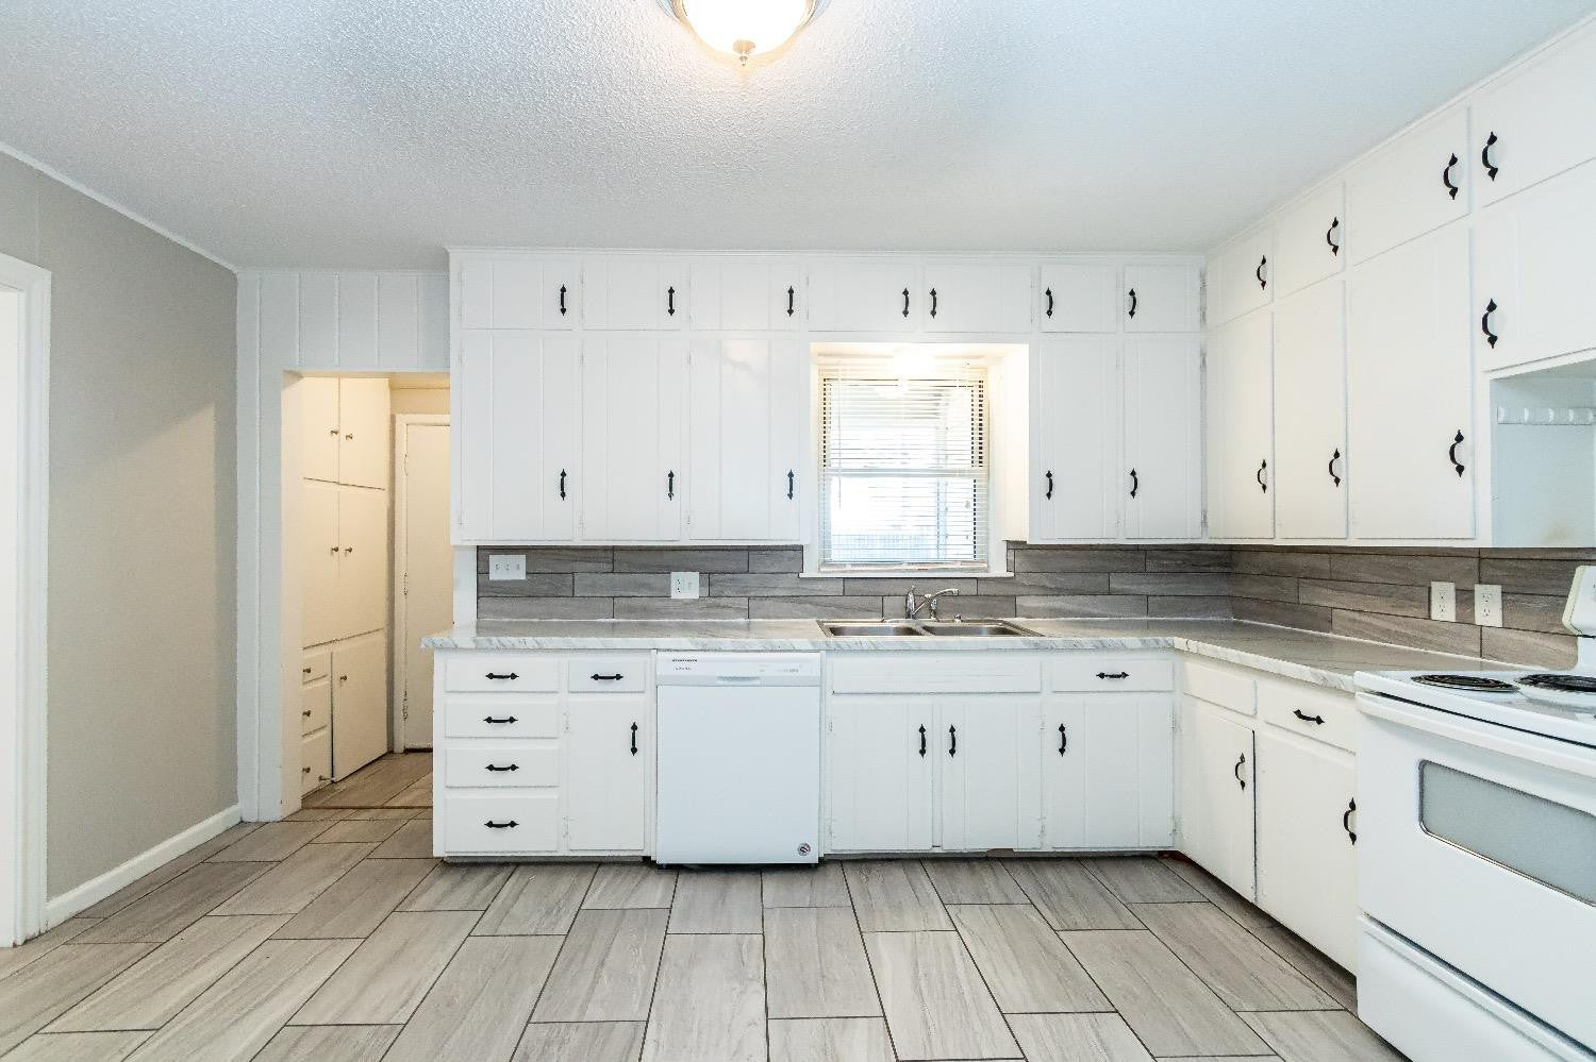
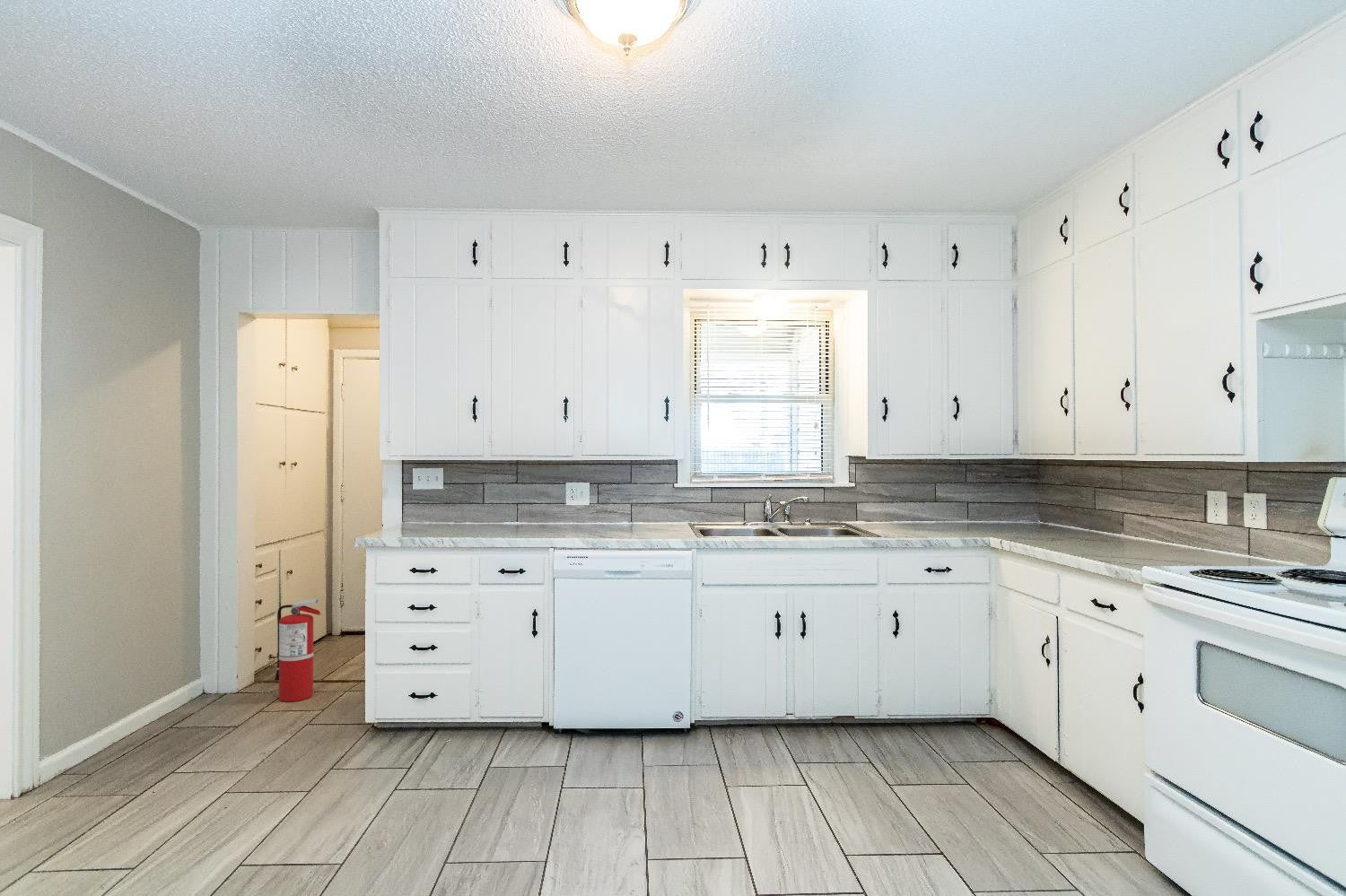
+ fire extinguisher (297, 648)
